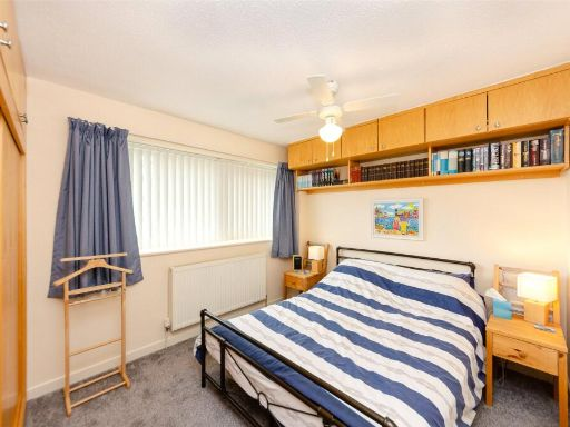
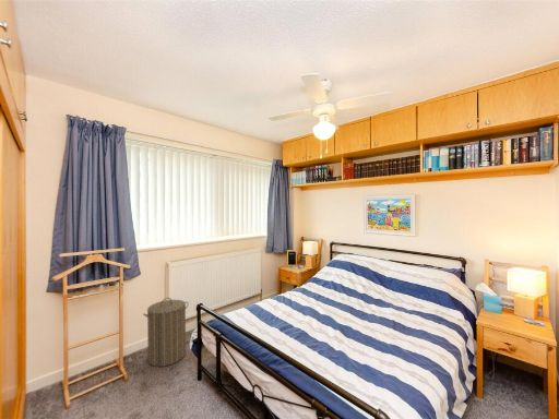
+ laundry hamper (167, 326)
